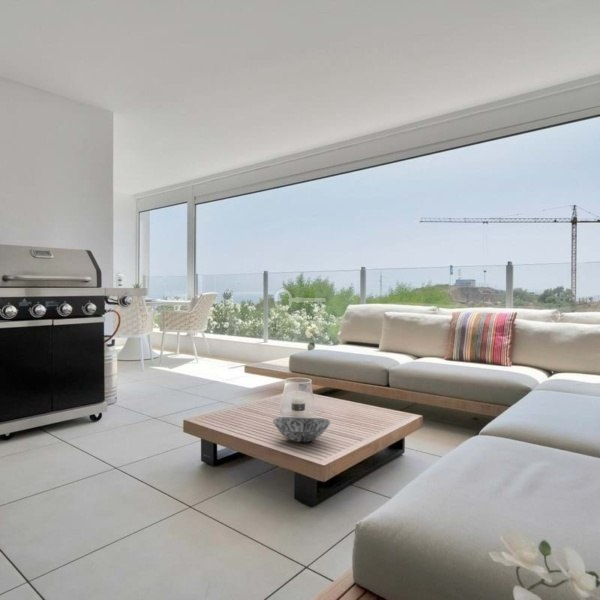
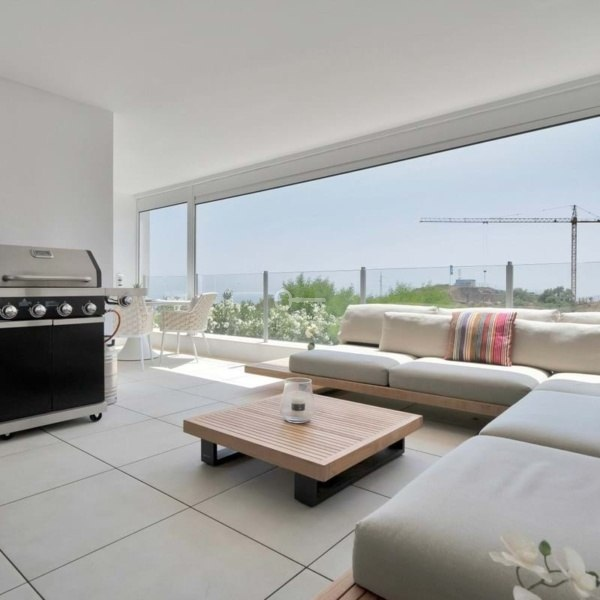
- decorative bowl (301, 430)
